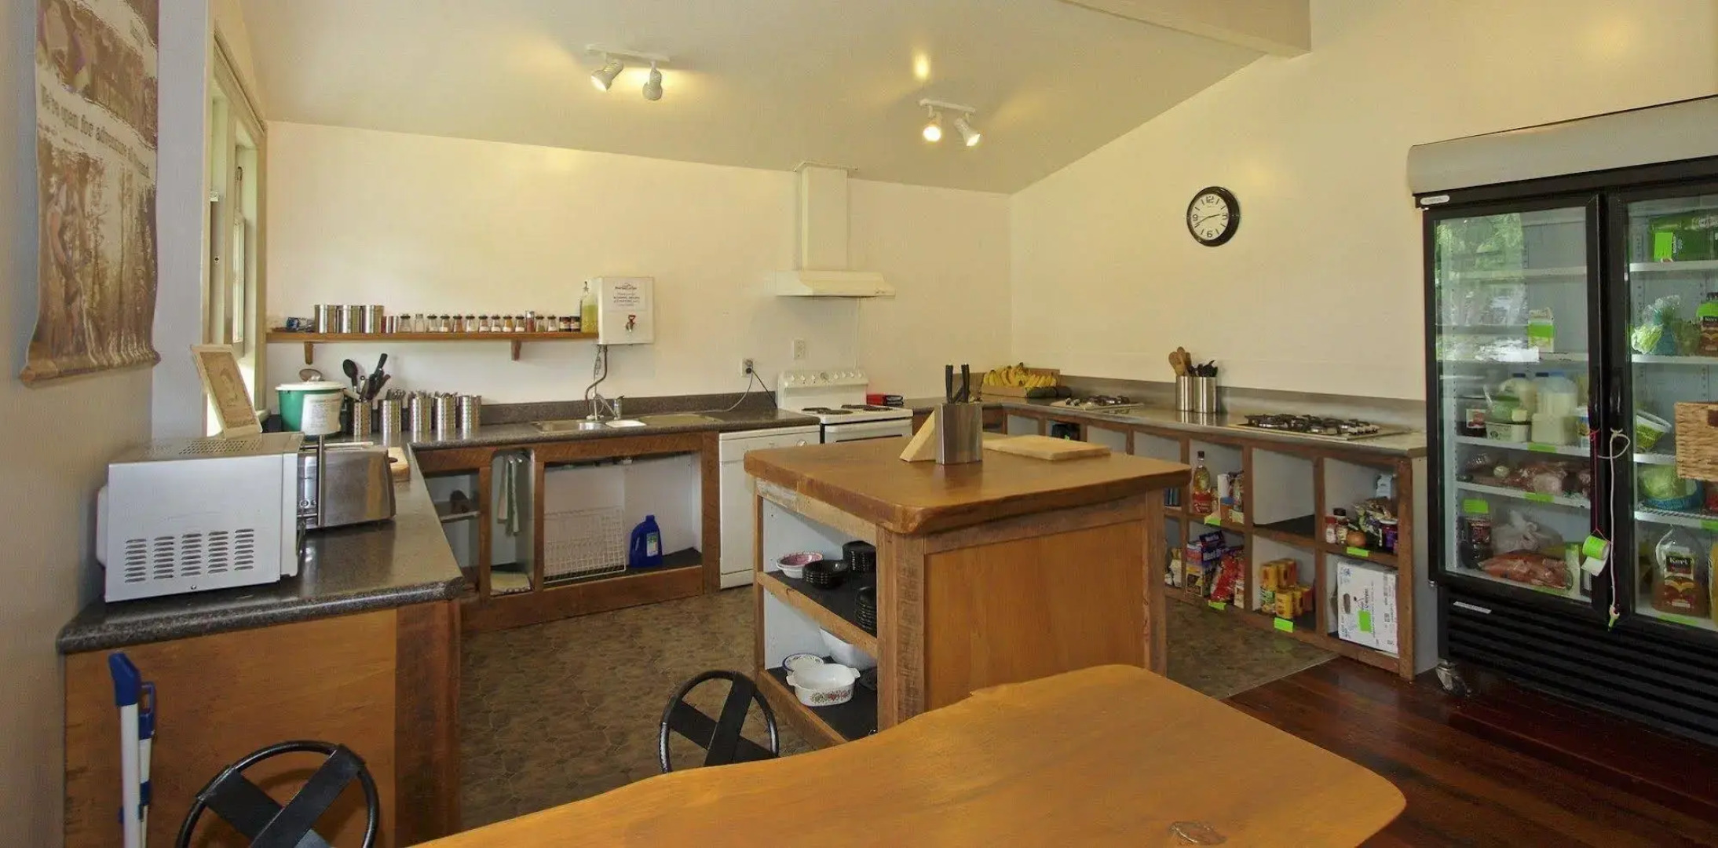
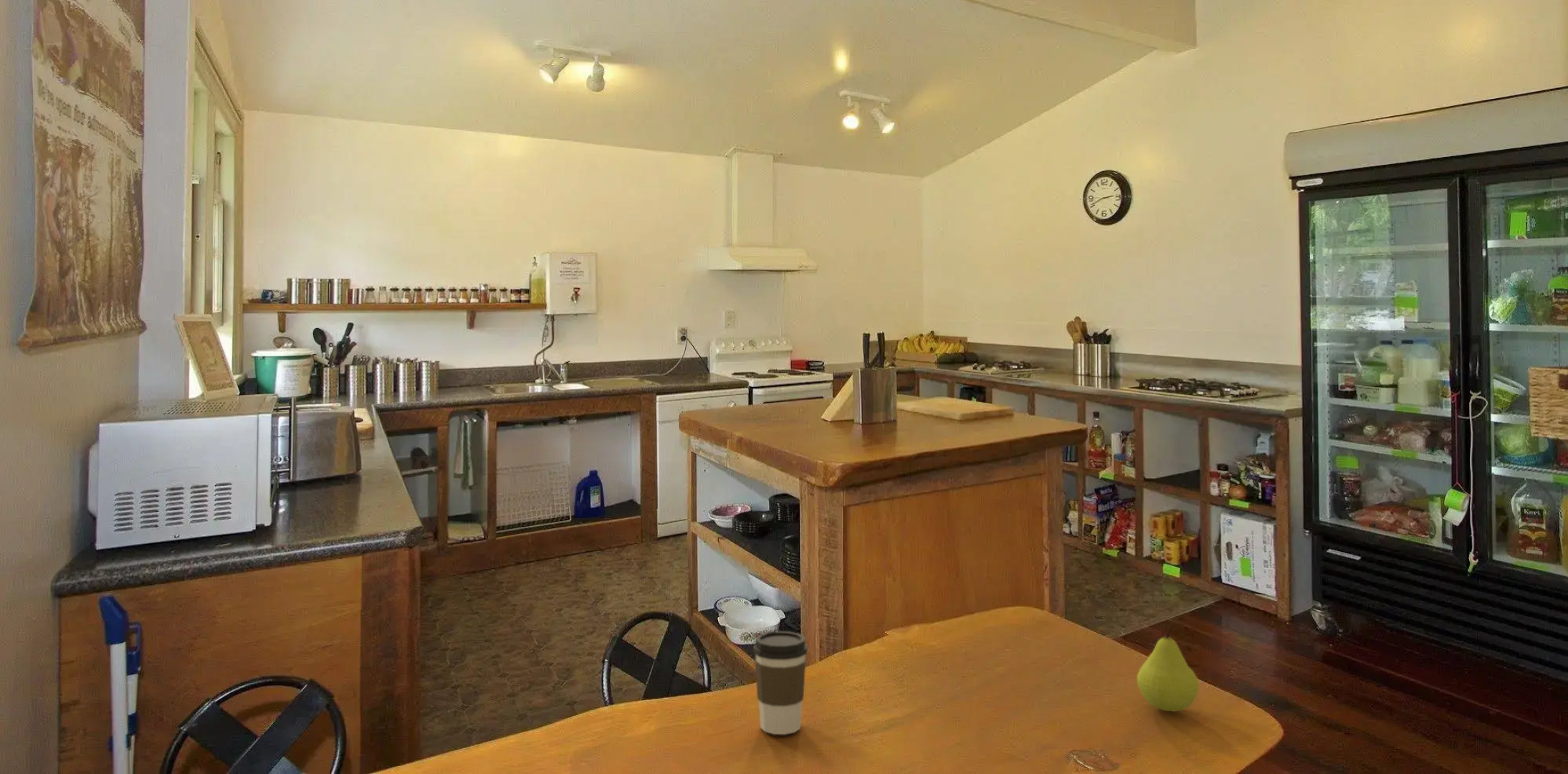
+ fruit (1167, 667)
+ coffee cup (780, 682)
